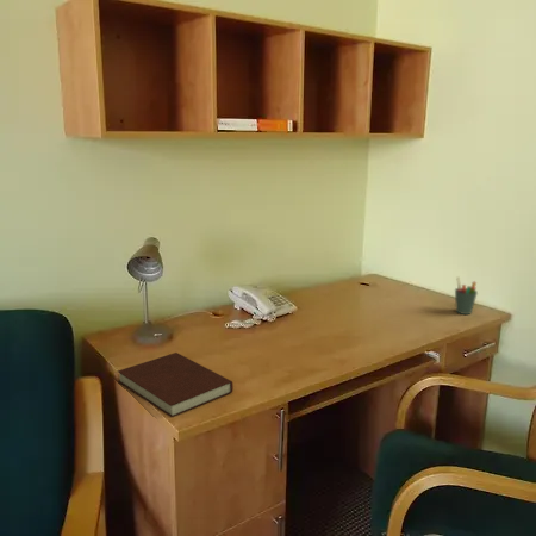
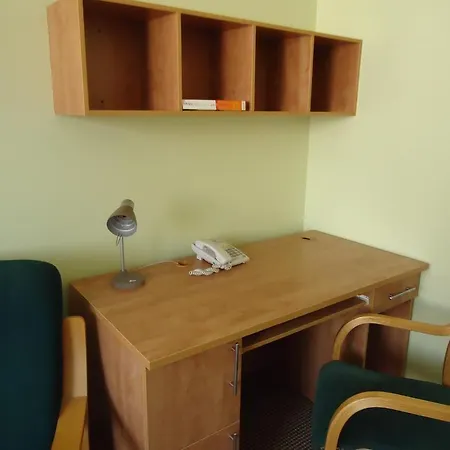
- notebook (174, 381)
- pen holder (466, 295)
